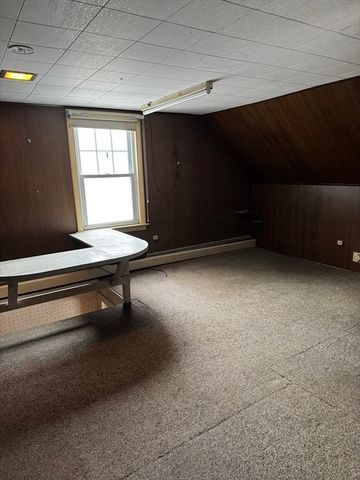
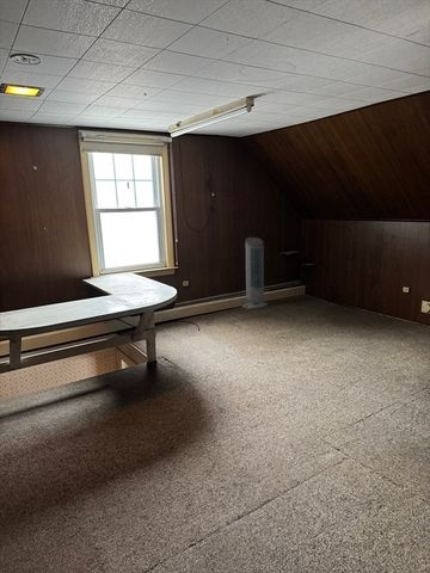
+ air purifier (254, 272)
